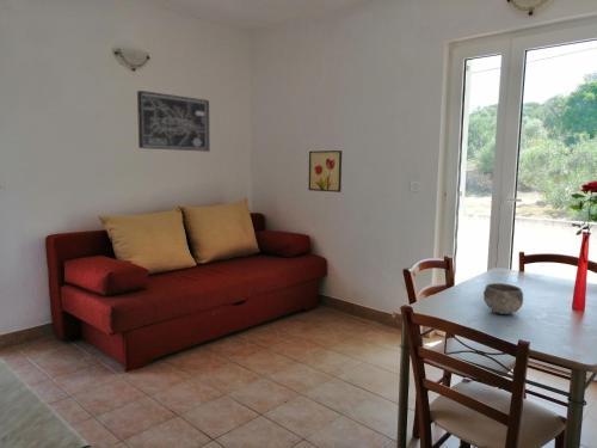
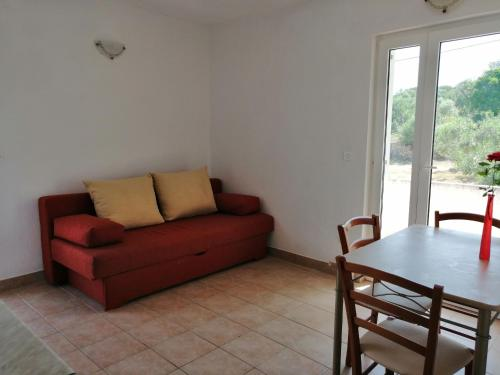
- wall art (325, 171)
- bowl (503, 299)
- wall art (176, 123)
